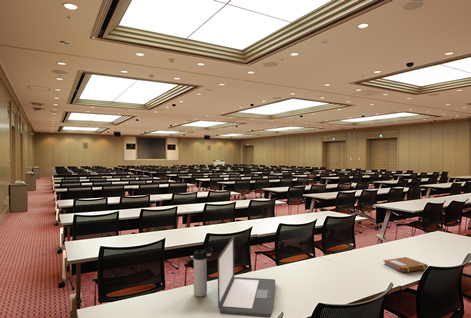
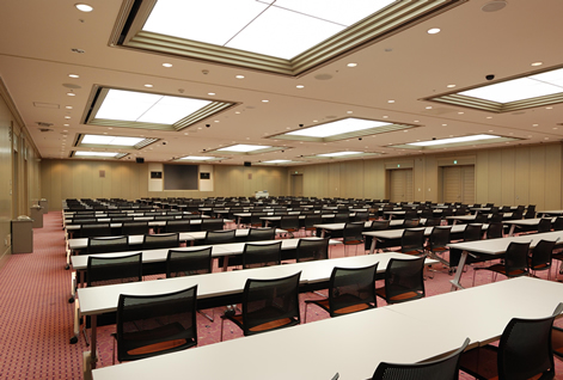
- laptop (249, 278)
- thermos bottle (203, 271)
- notebook (404, 264)
